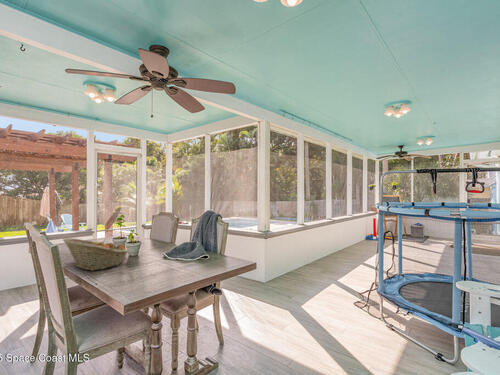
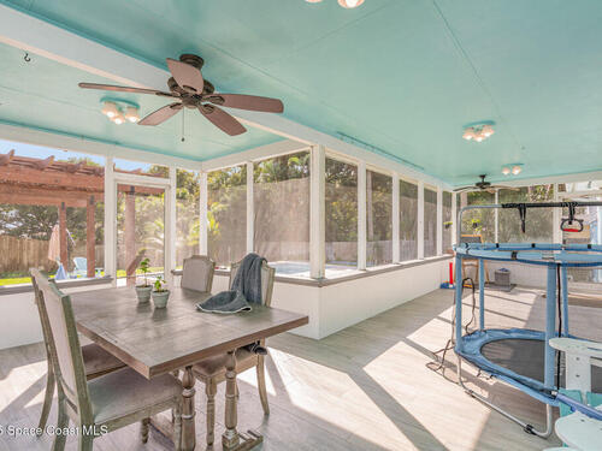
- fruit basket (96, 250)
